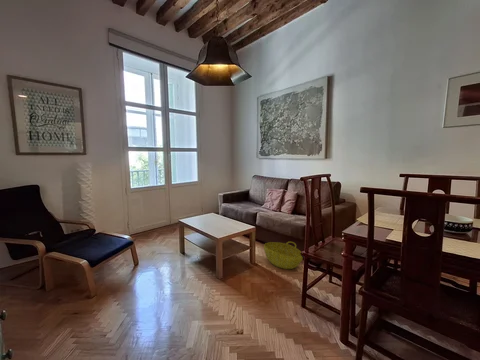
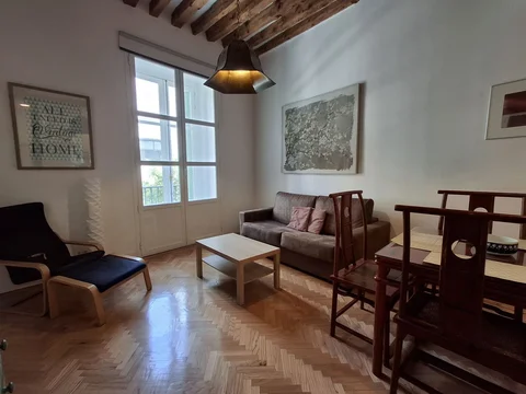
- basket (282, 254)
